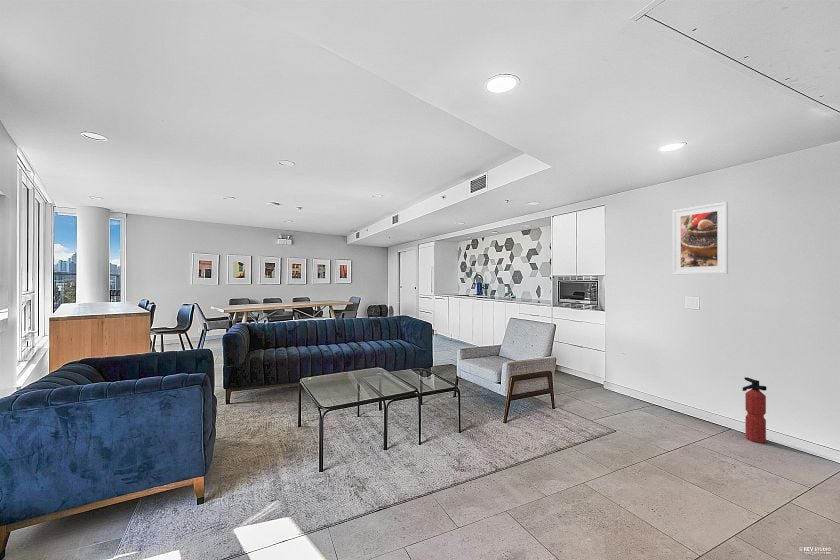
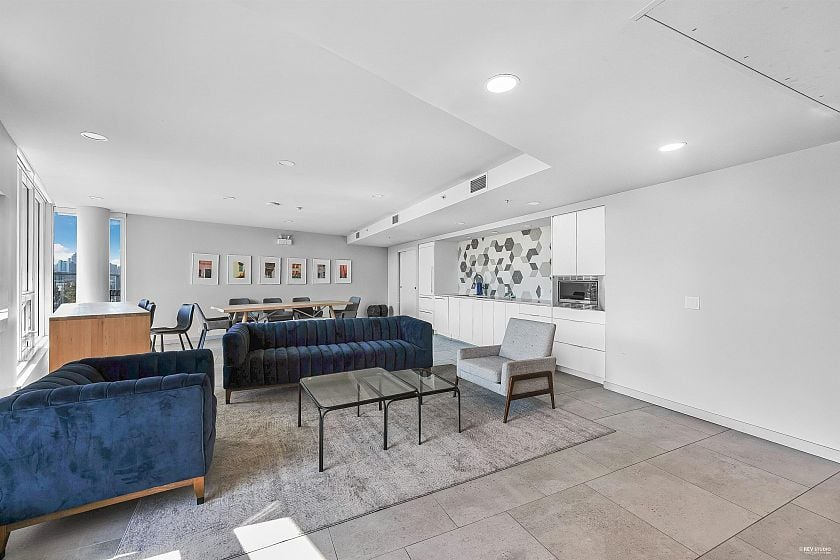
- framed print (698, 240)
- fire extinguisher (753, 409)
